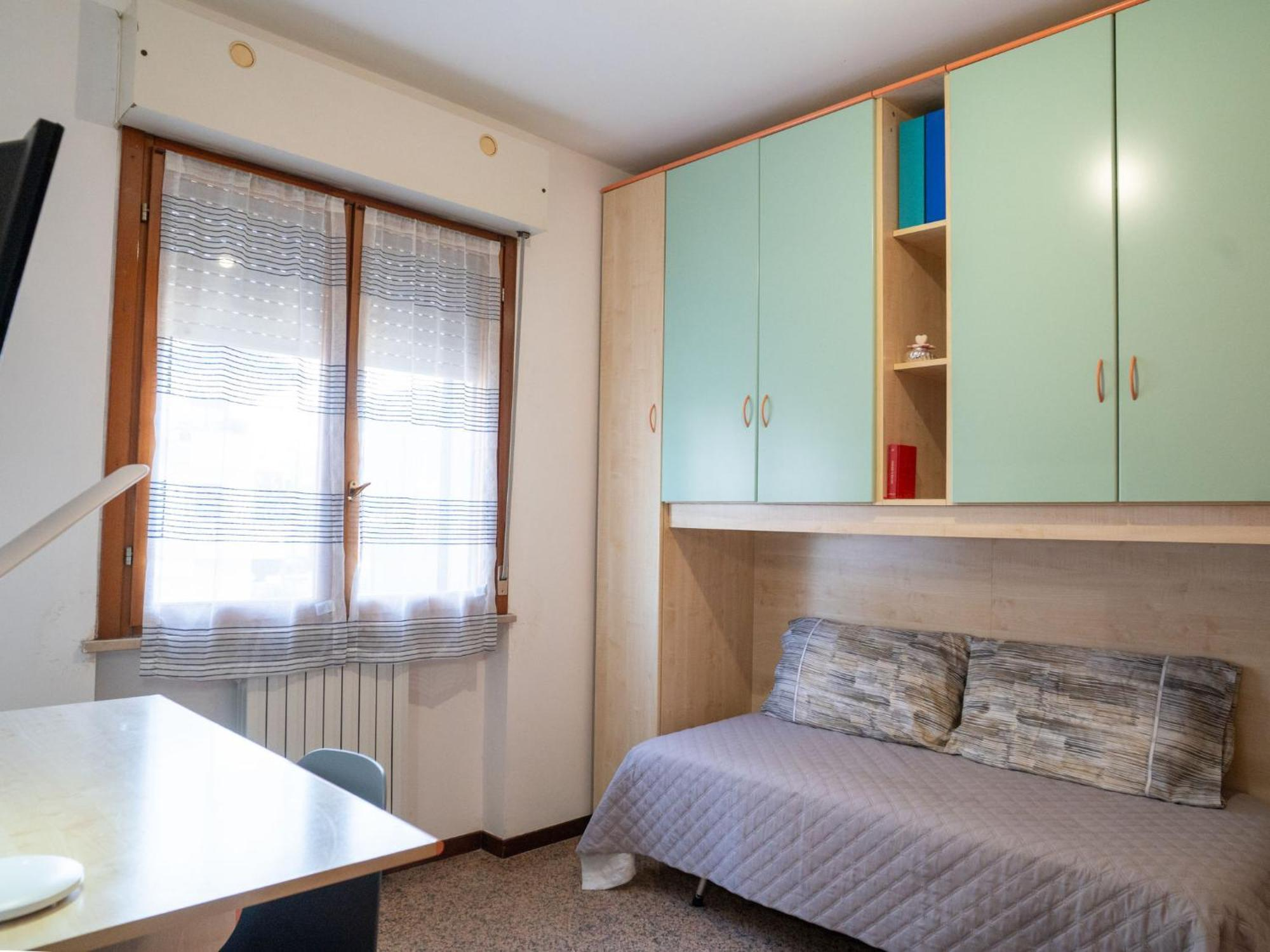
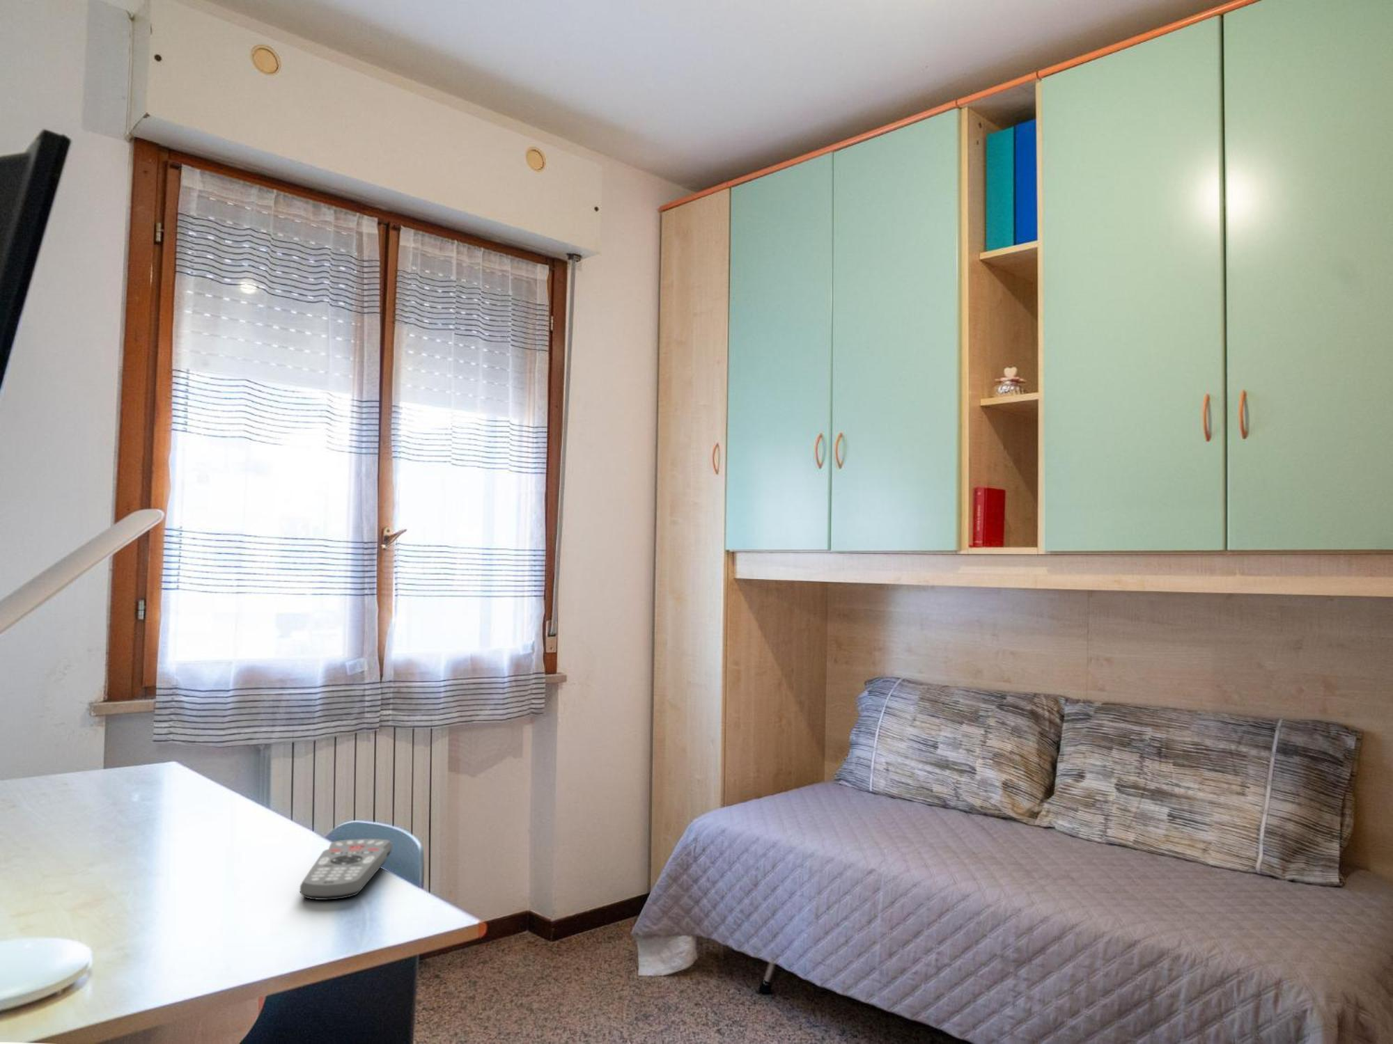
+ remote control (346, 867)
